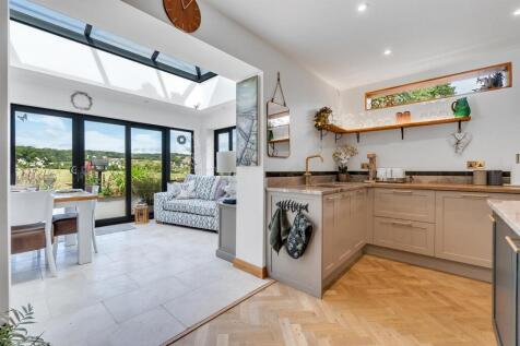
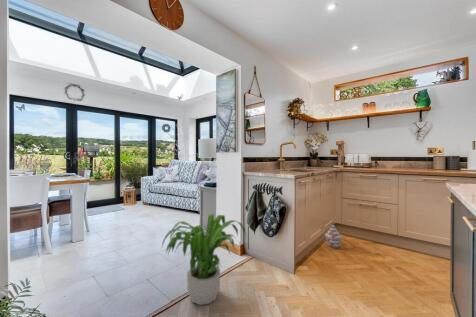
+ woven basket (333, 234)
+ potted plant (207, 257)
